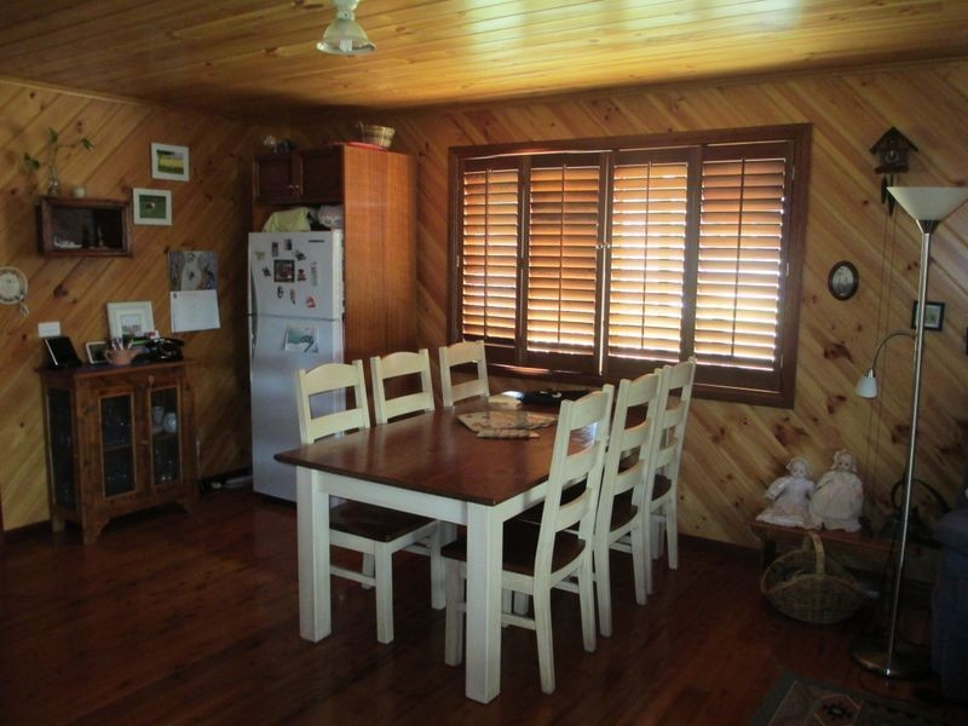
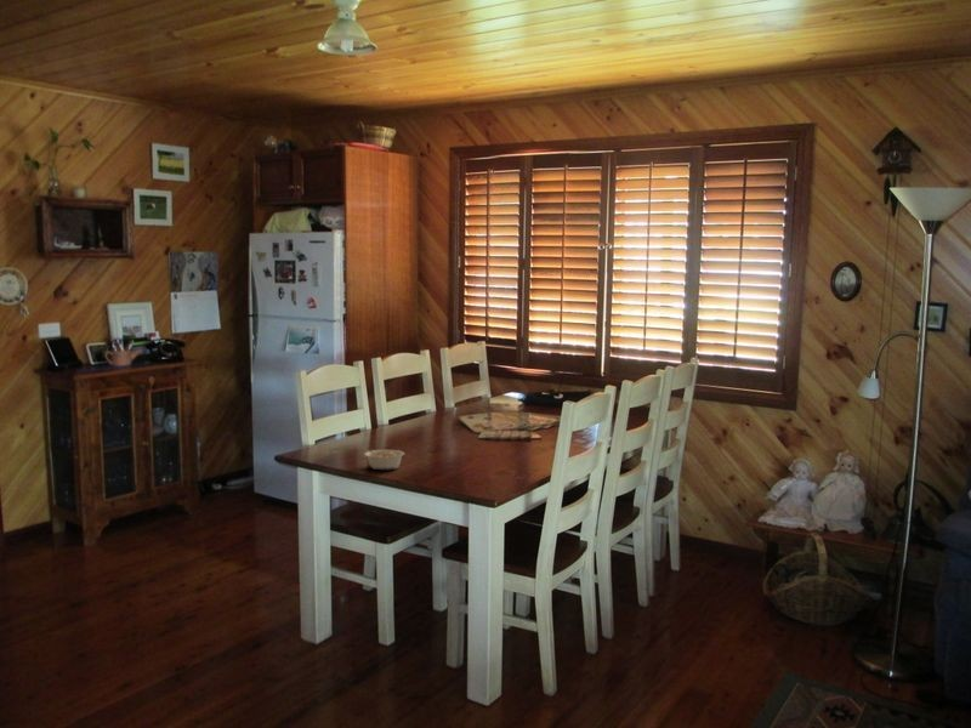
+ legume (382, 459)
